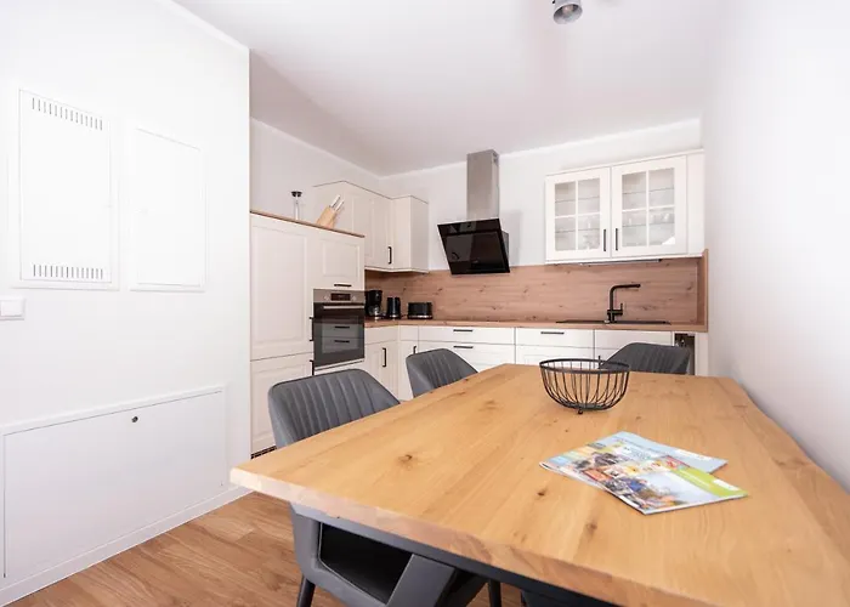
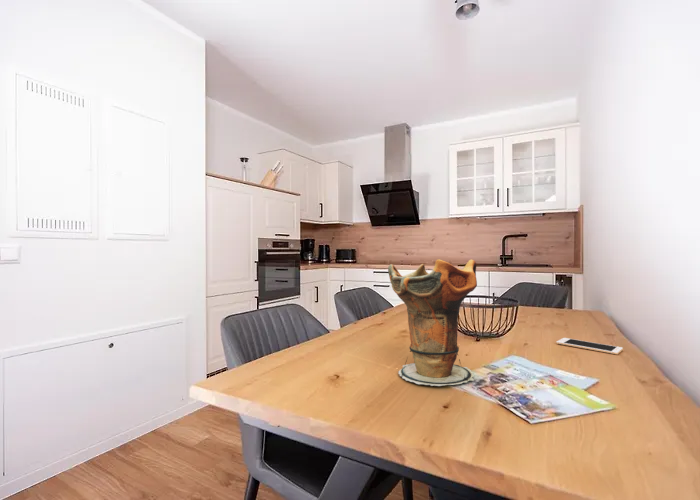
+ decorative vase (431, 315)
+ cell phone (588, 345)
